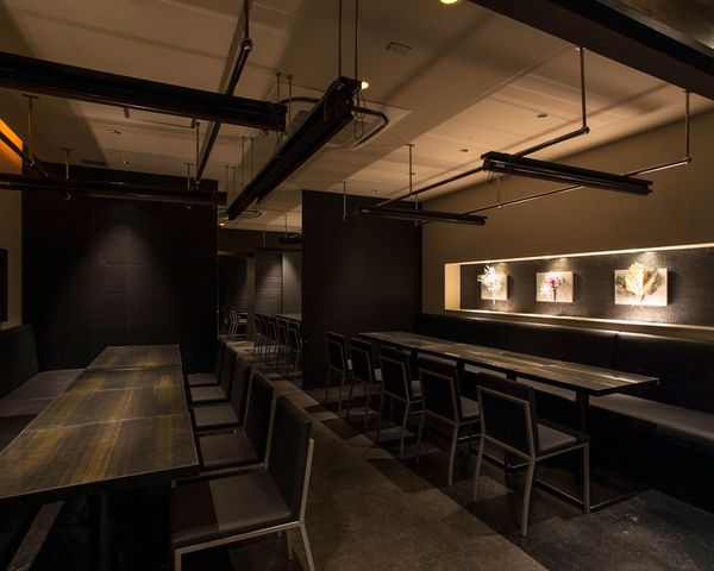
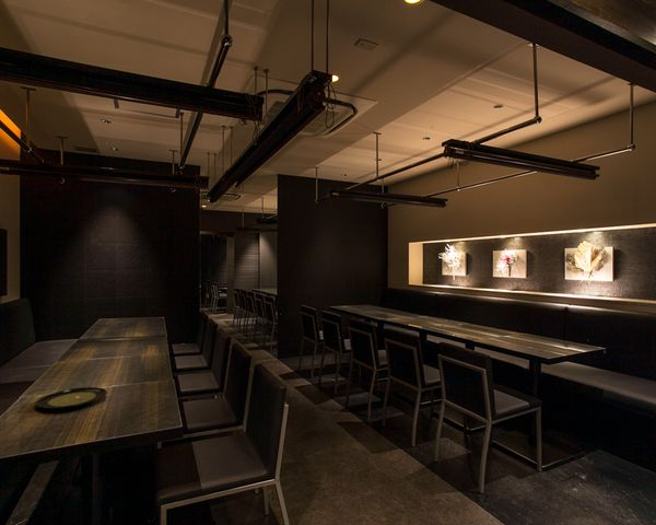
+ plate (72, 398)
